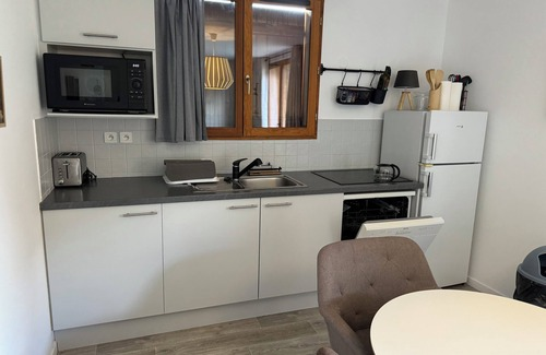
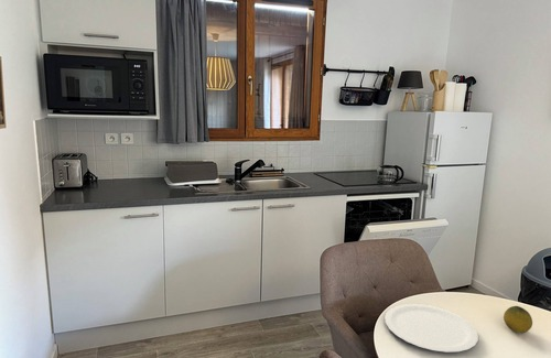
+ fruit (518, 319)
+ plate (429, 326)
